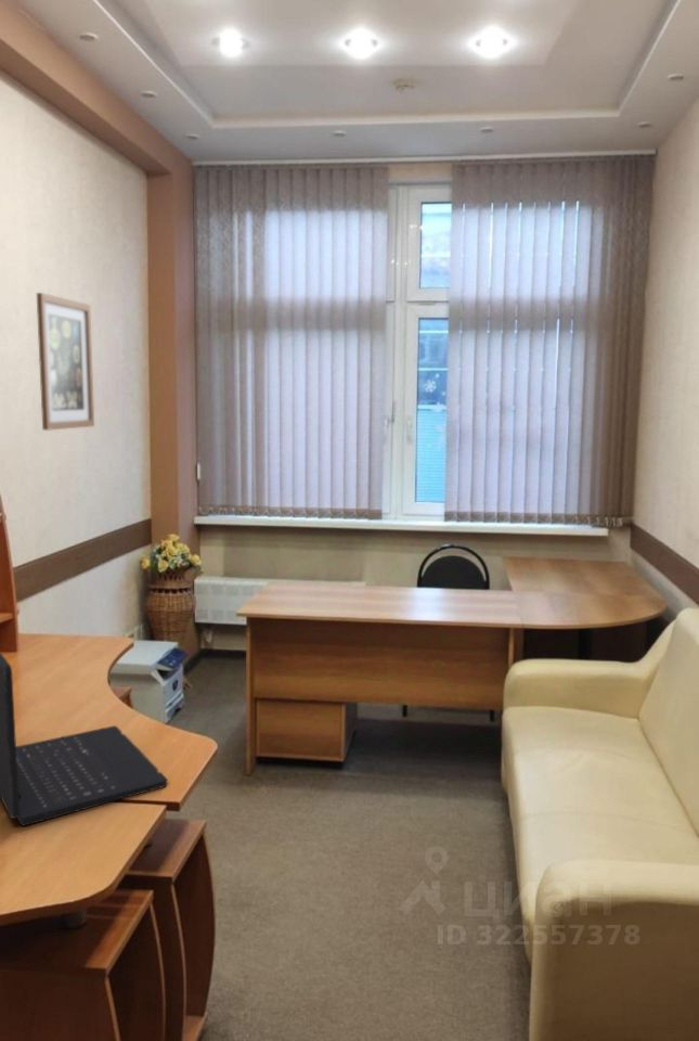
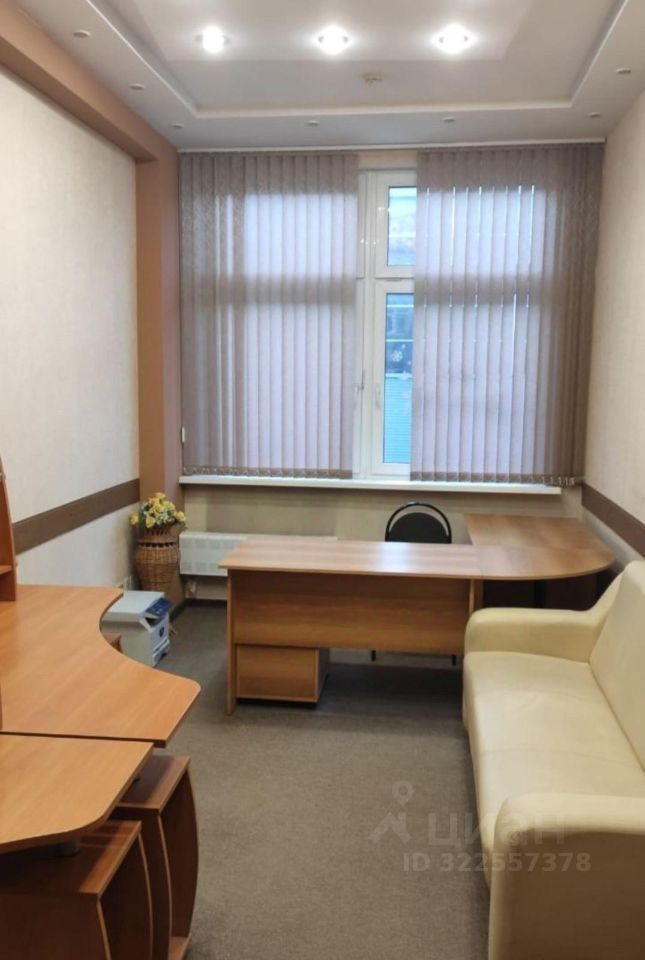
- wall art (67, 364)
- laptop (73, 734)
